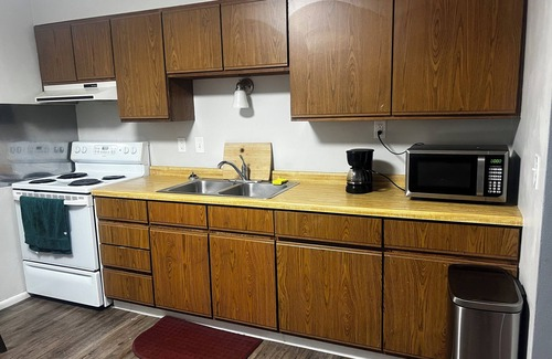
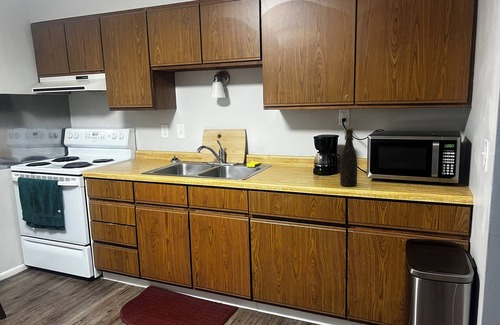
+ bottle (348, 156)
